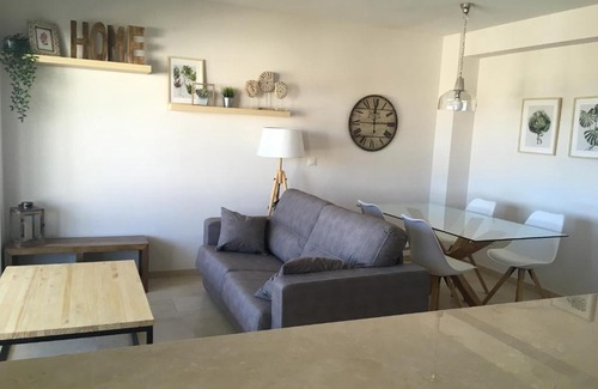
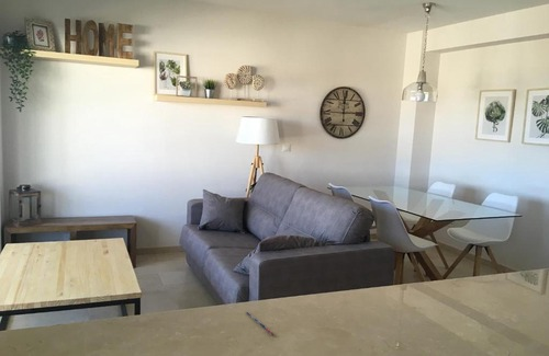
+ pen (258, 322)
